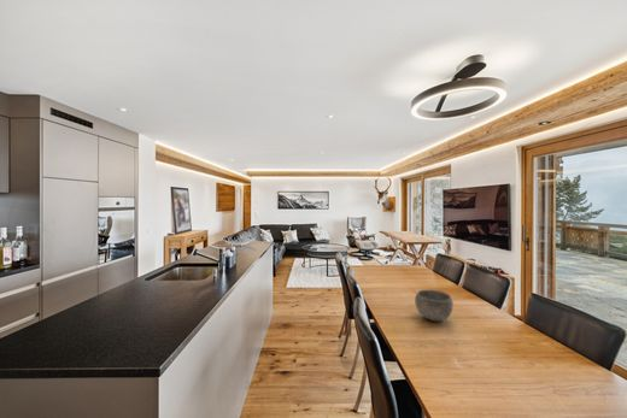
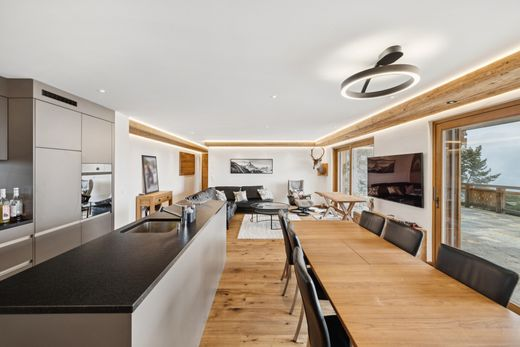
- bowl (433, 306)
